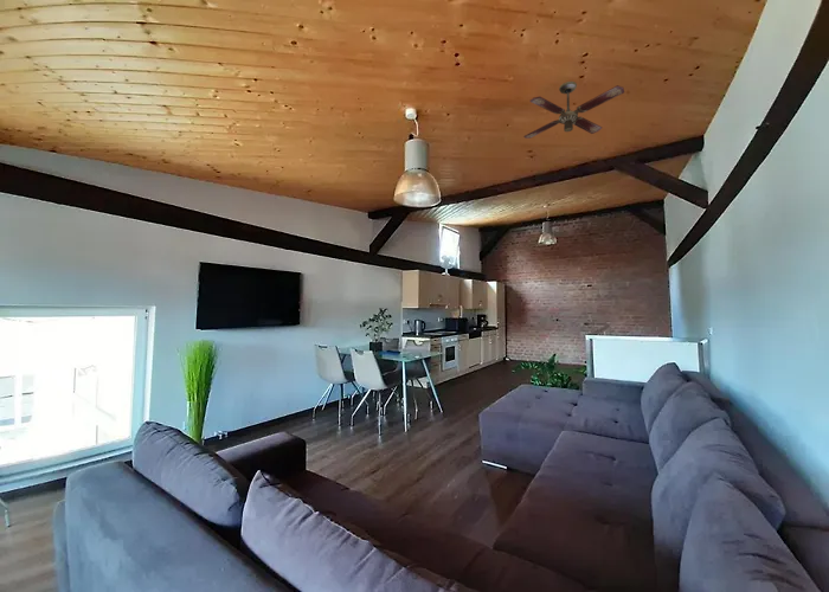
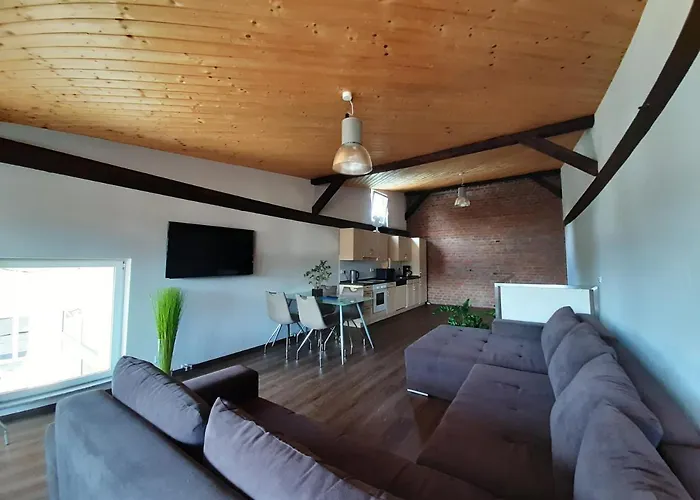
- ceiling fan (567, 108)
